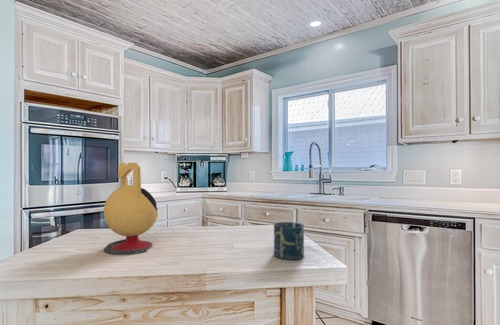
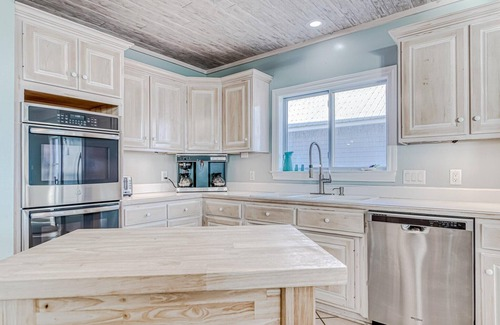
- kettle (131, 204)
- cup (290, 241)
